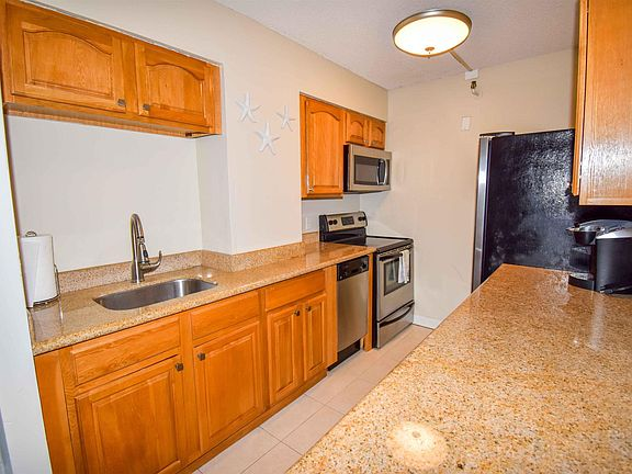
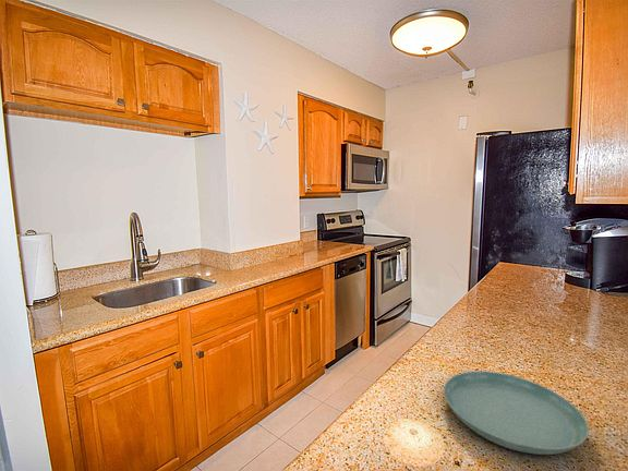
+ saucer (508, 409)
